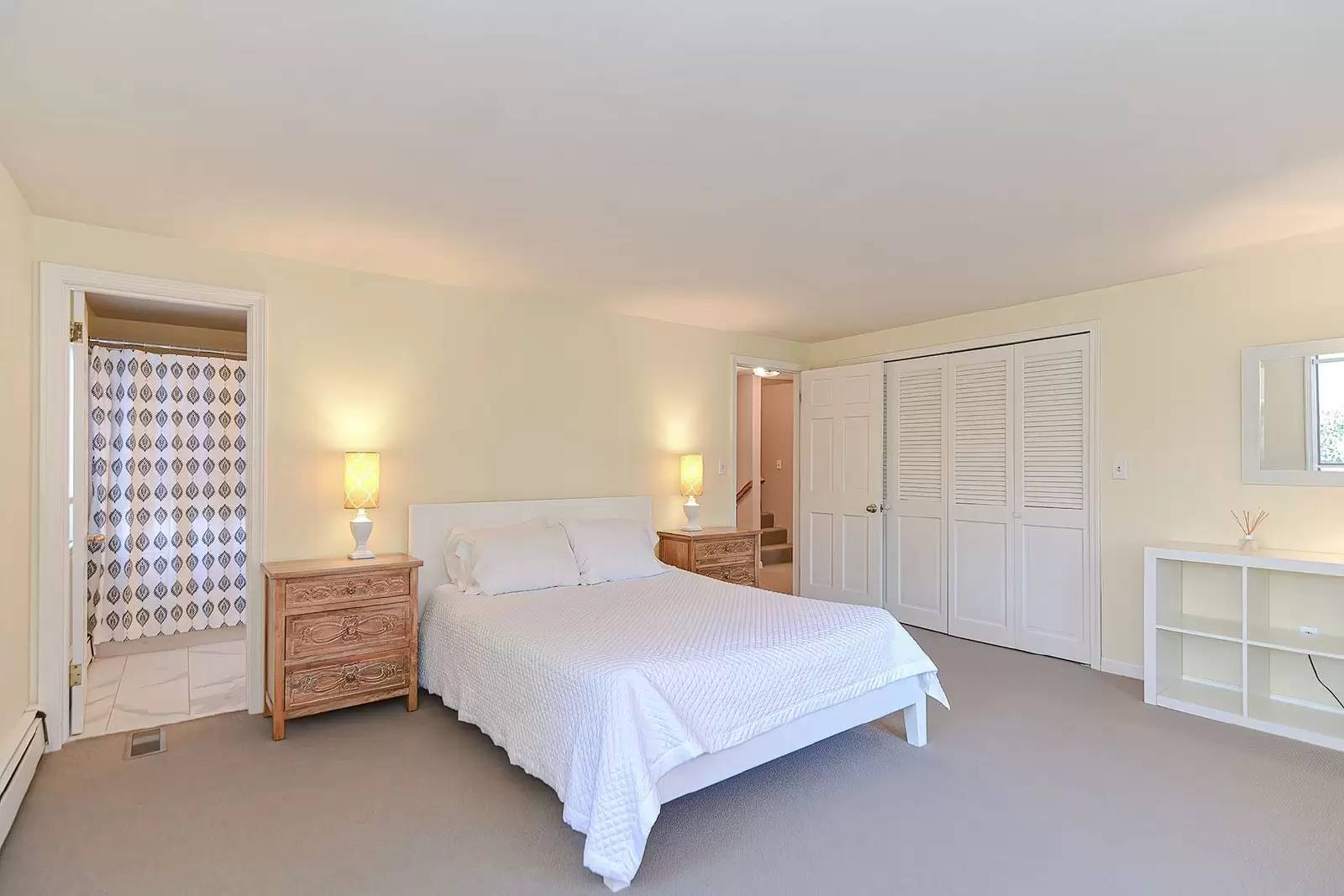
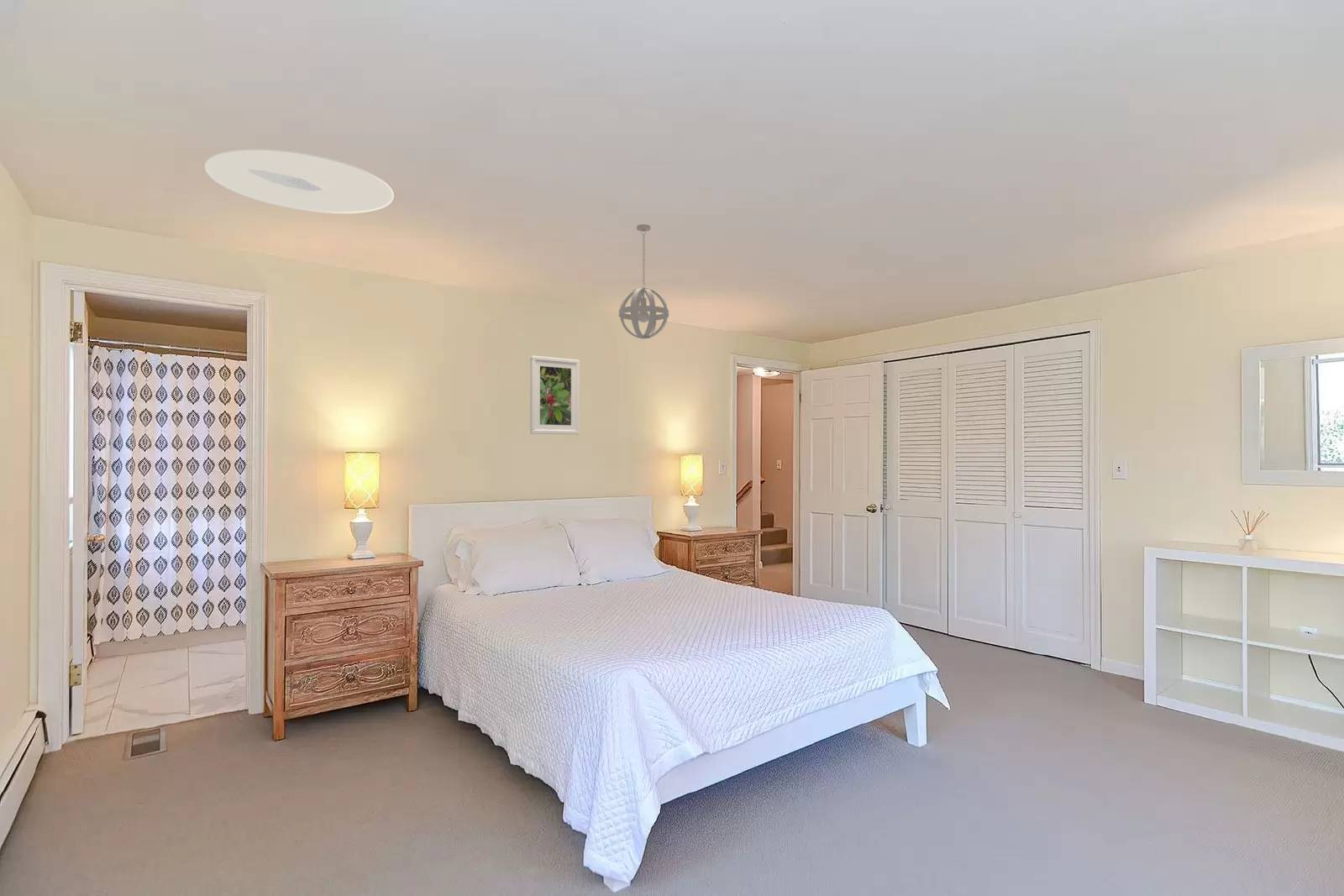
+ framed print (555, 396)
+ pendant light (643, 283)
+ ceiling light (304, 177)
